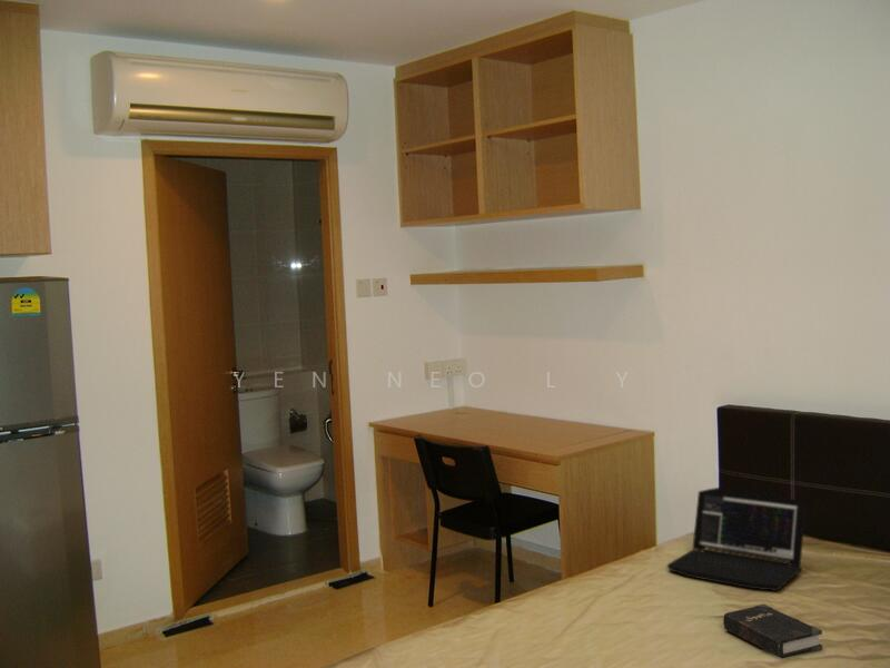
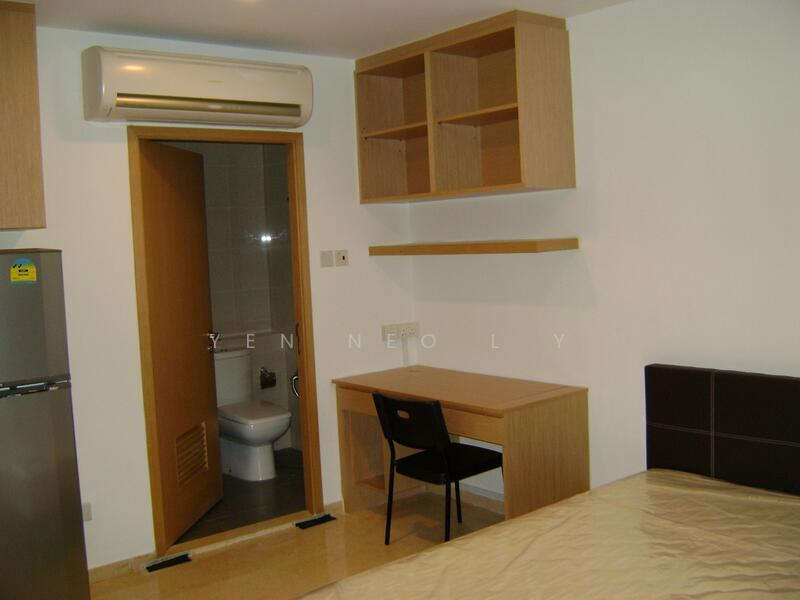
- hardback book (771, 630)
- laptop (734, 536)
